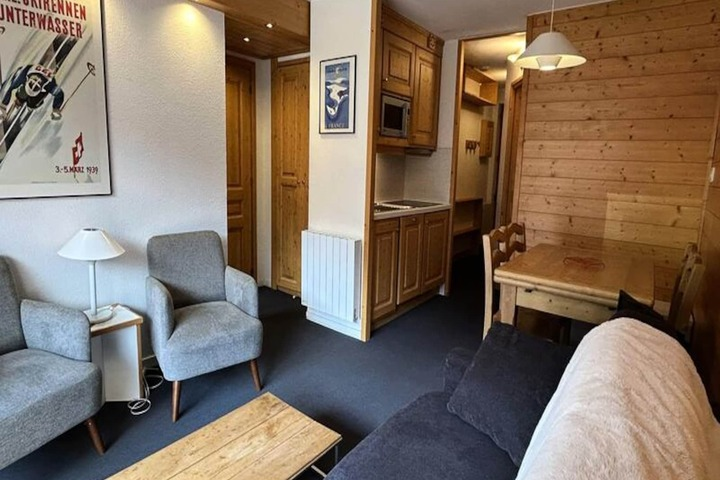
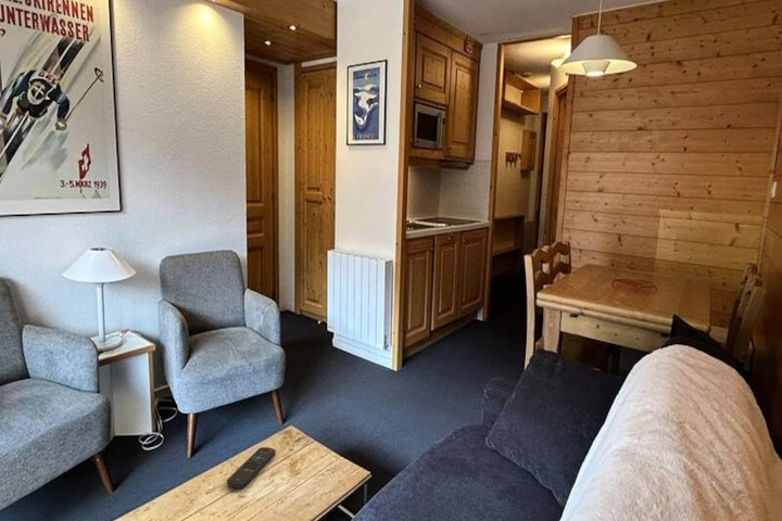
+ remote control (252, 466)
